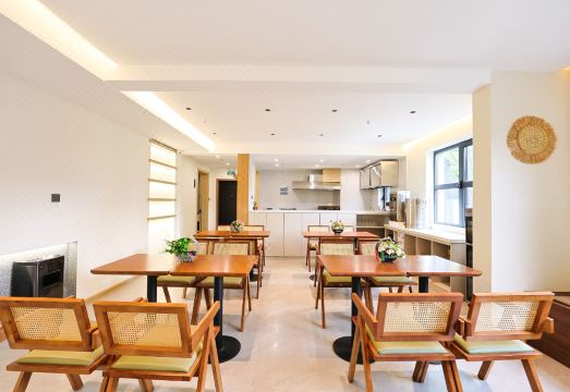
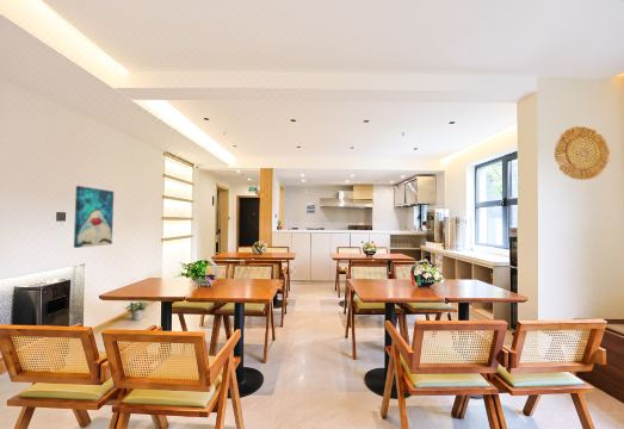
+ wall art (94, 217)
+ potted plant (137, 310)
